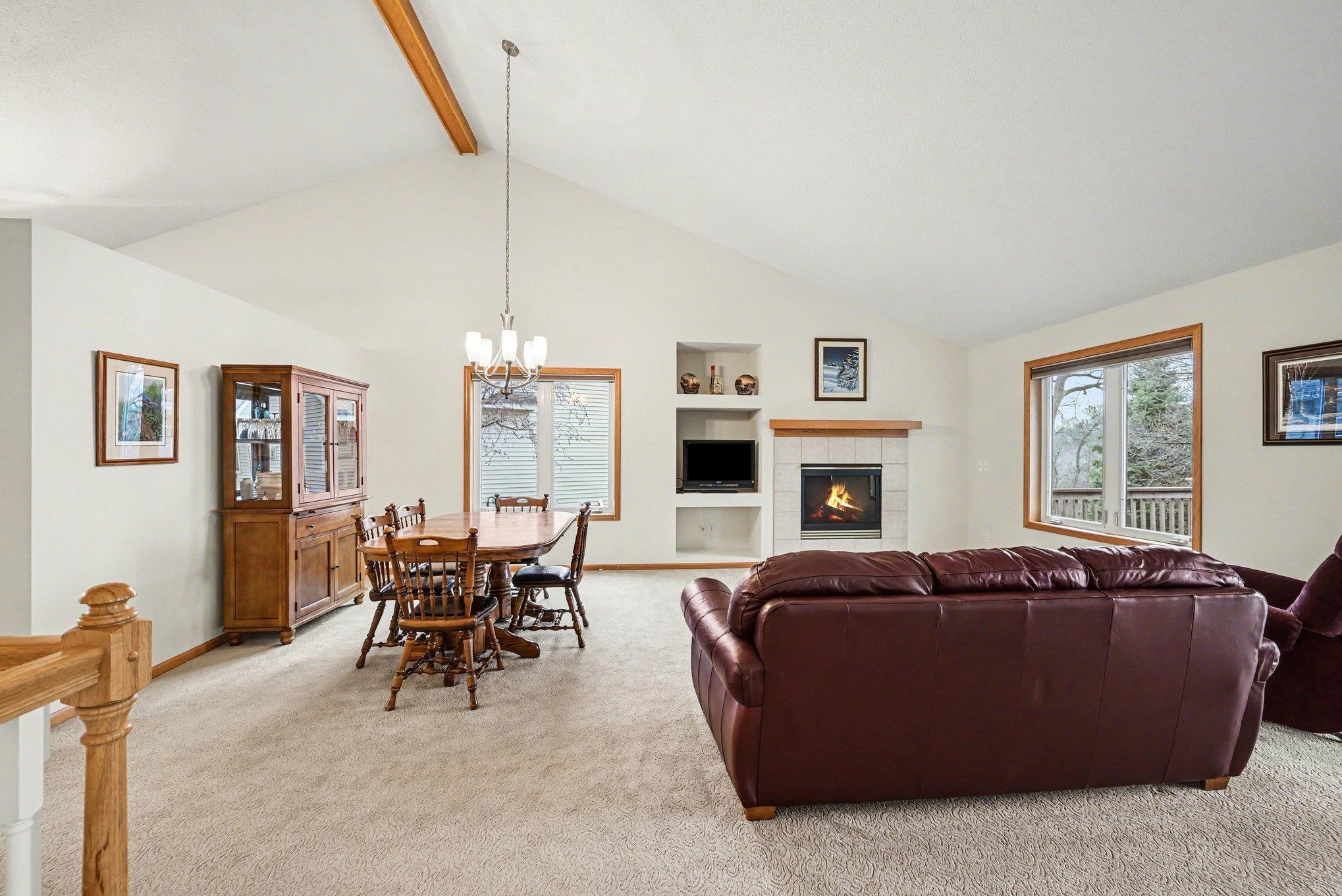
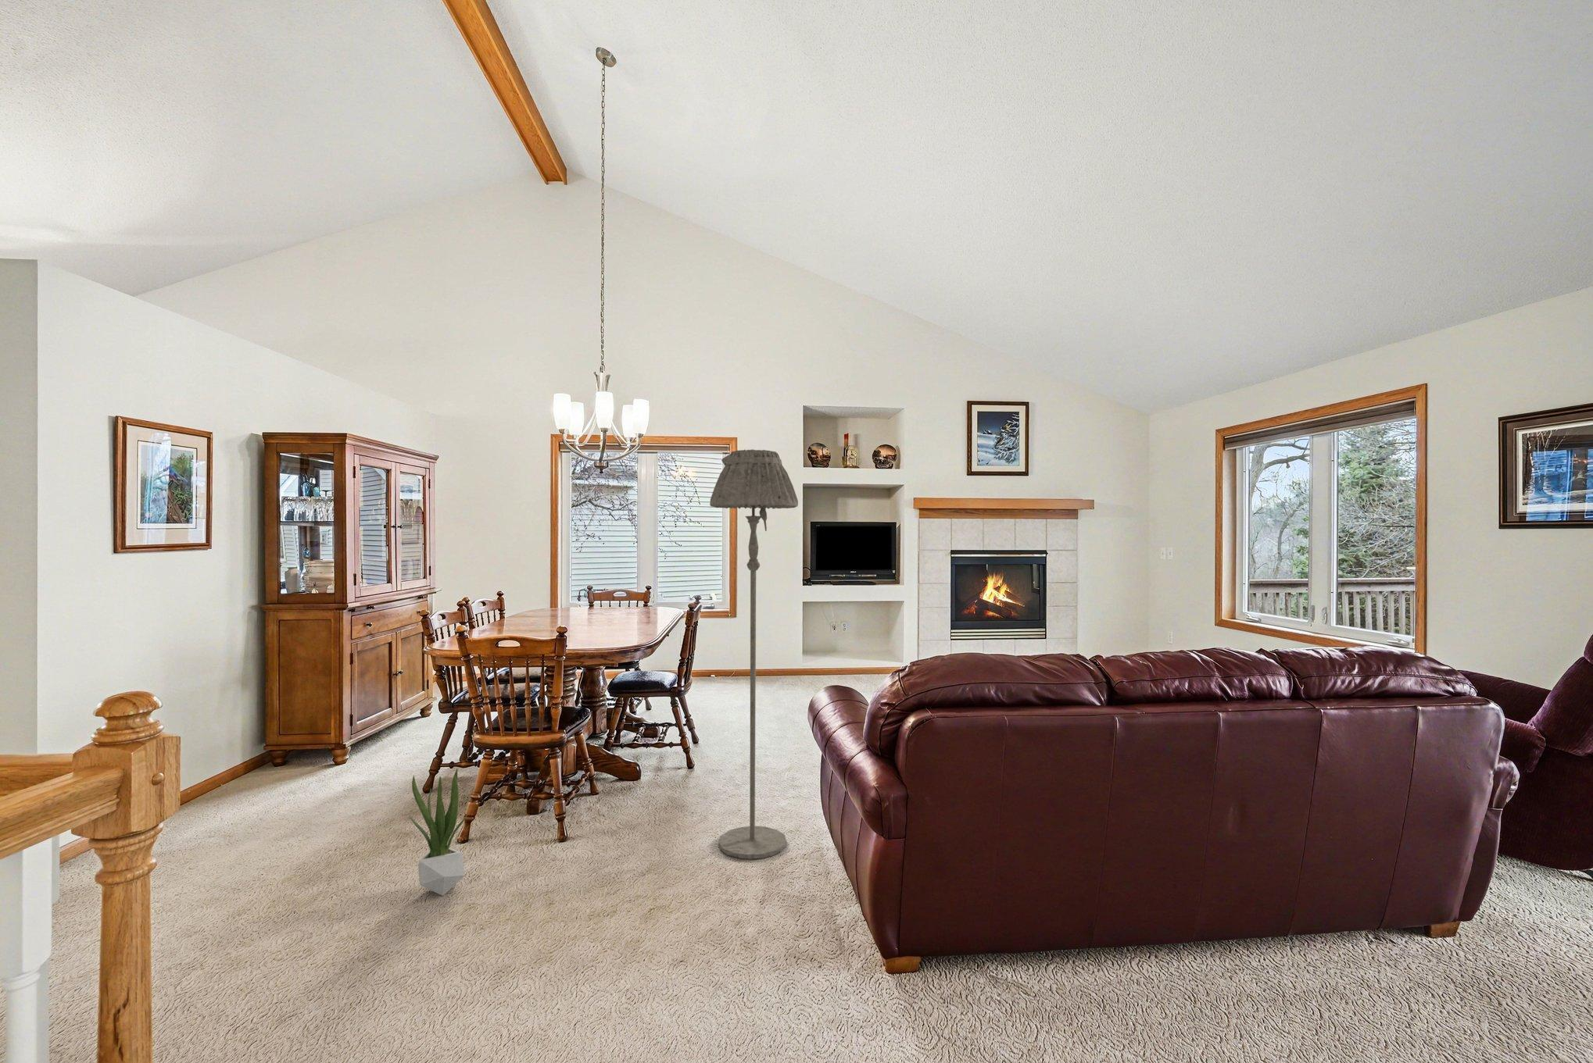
+ floor lamp (754, 648)
+ potted plant (442, 830)
